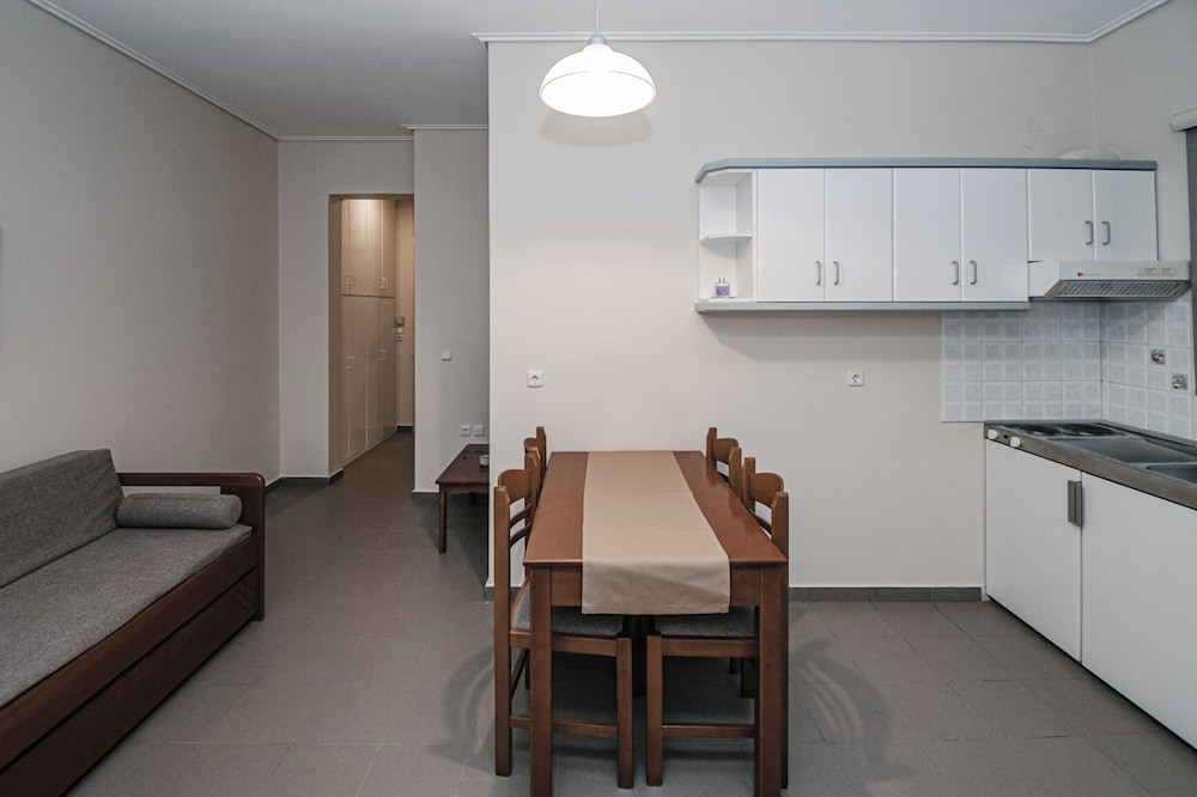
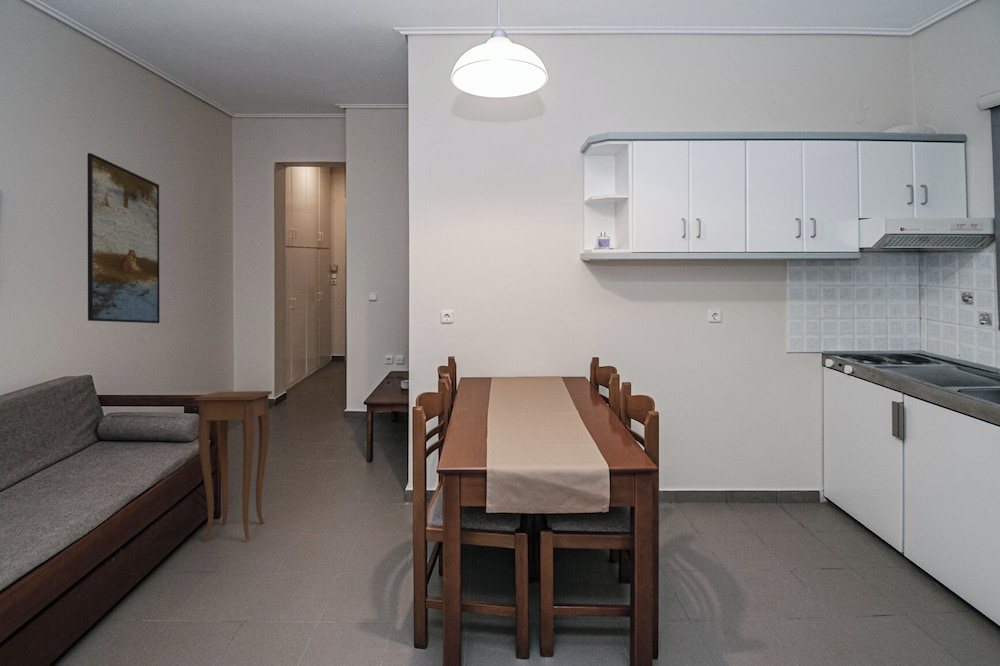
+ side table (227, 462)
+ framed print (126, 246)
